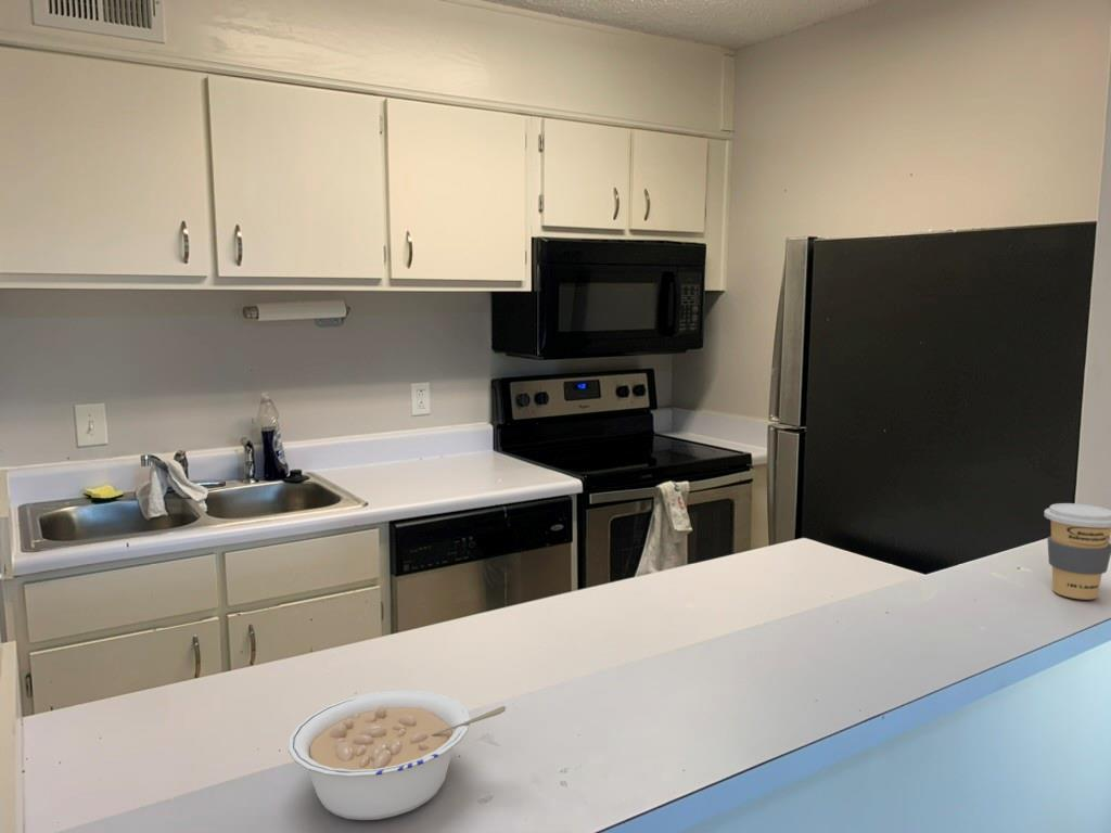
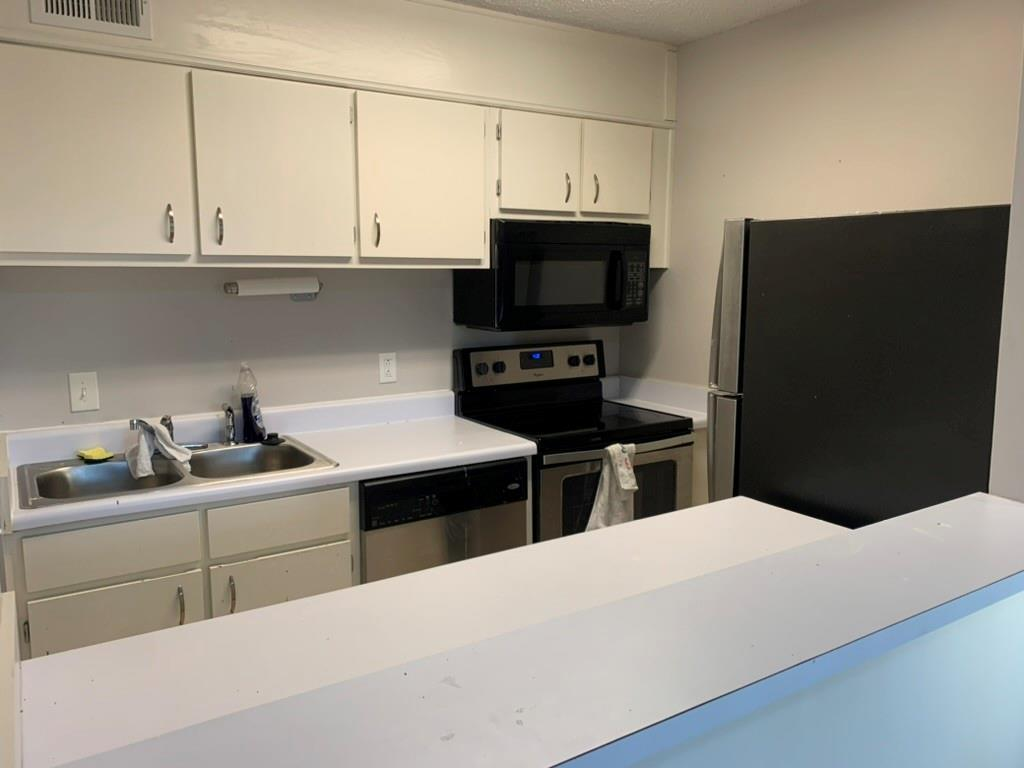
- coffee cup (1077, 551)
- legume (388, 748)
